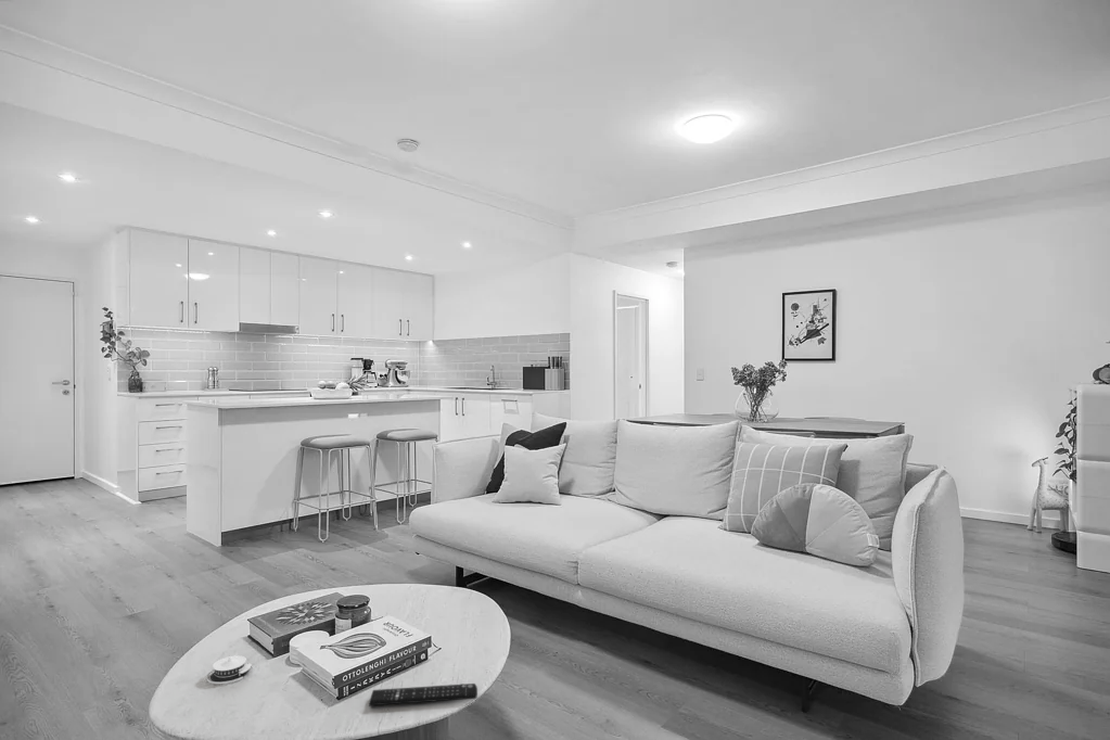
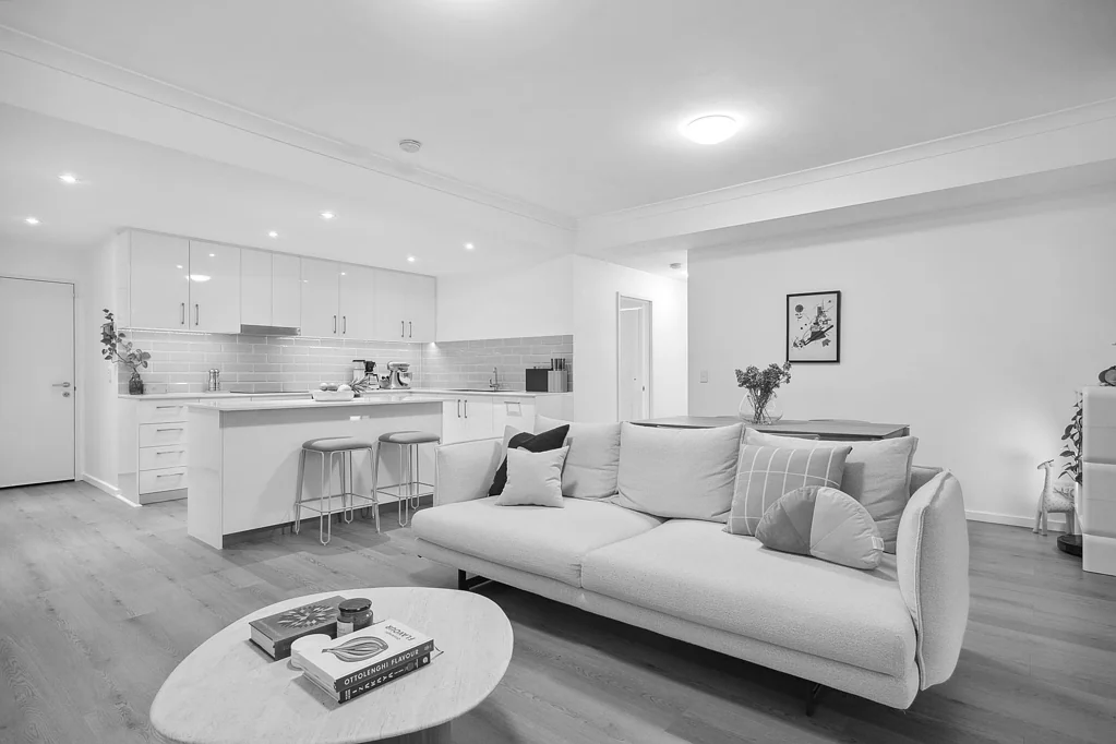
- remote control (424, 696)
- architectural model (229, 664)
